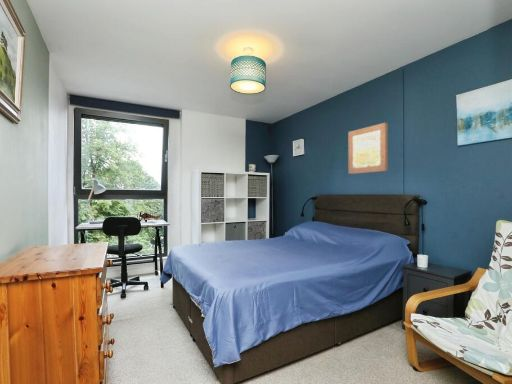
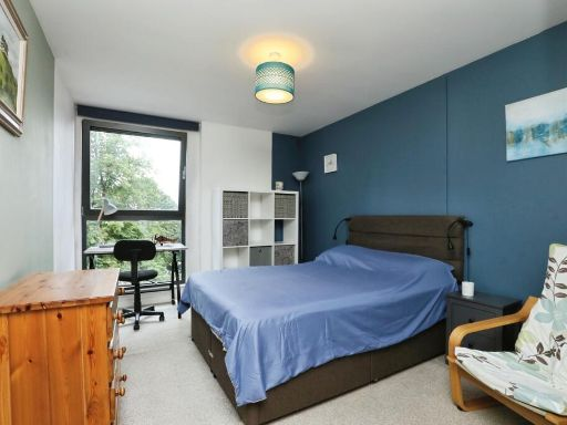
- wall art (366, 150)
